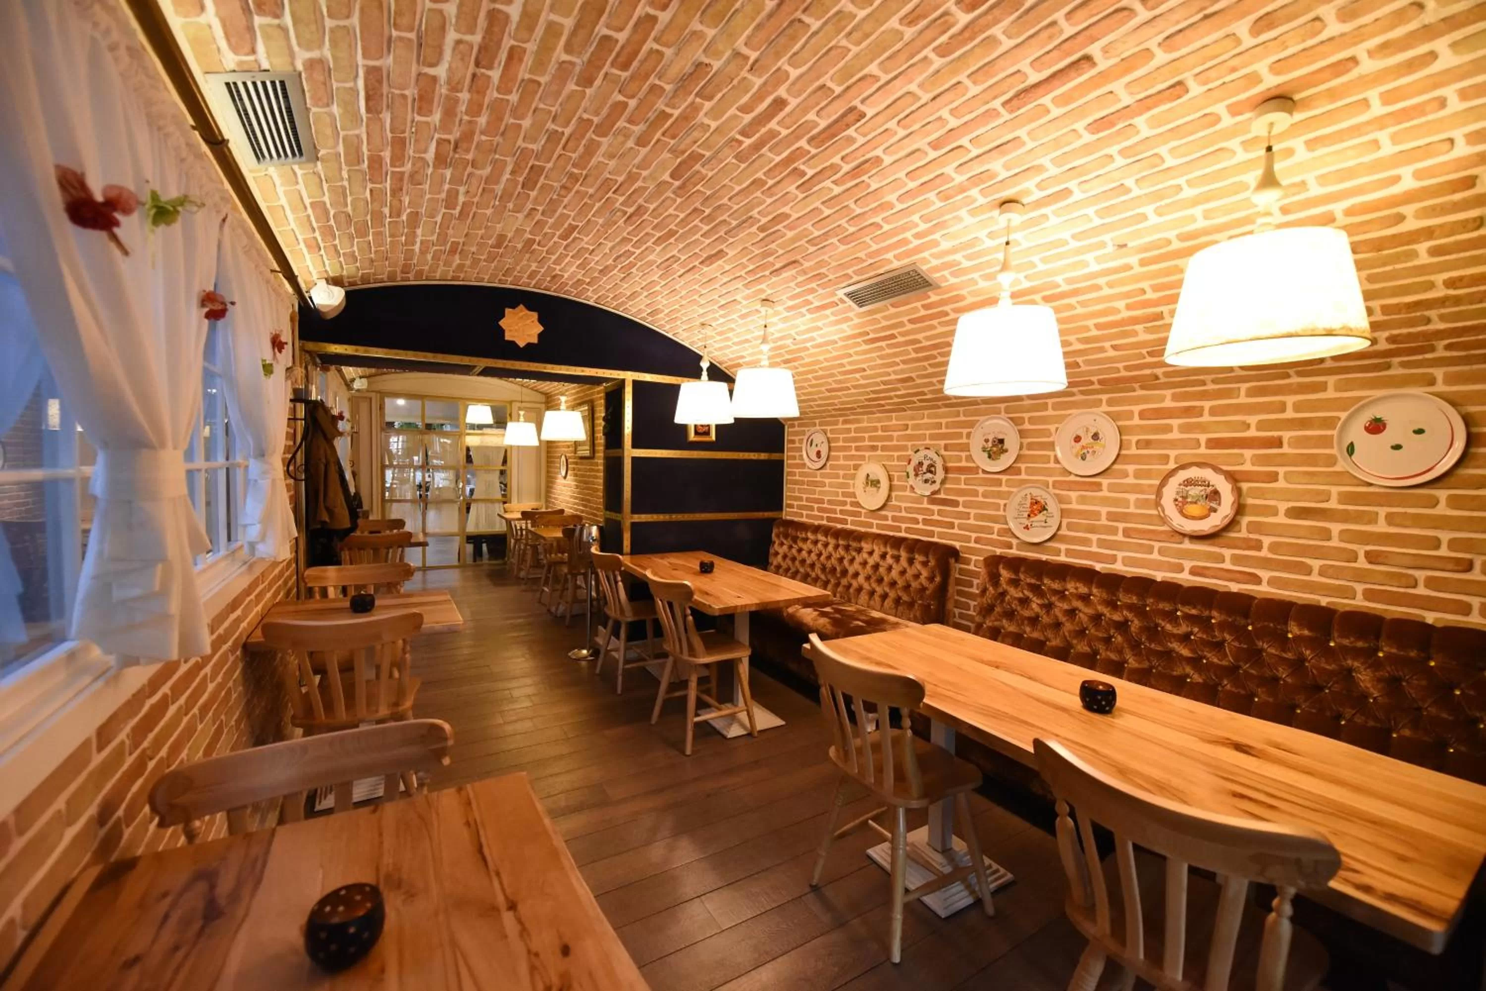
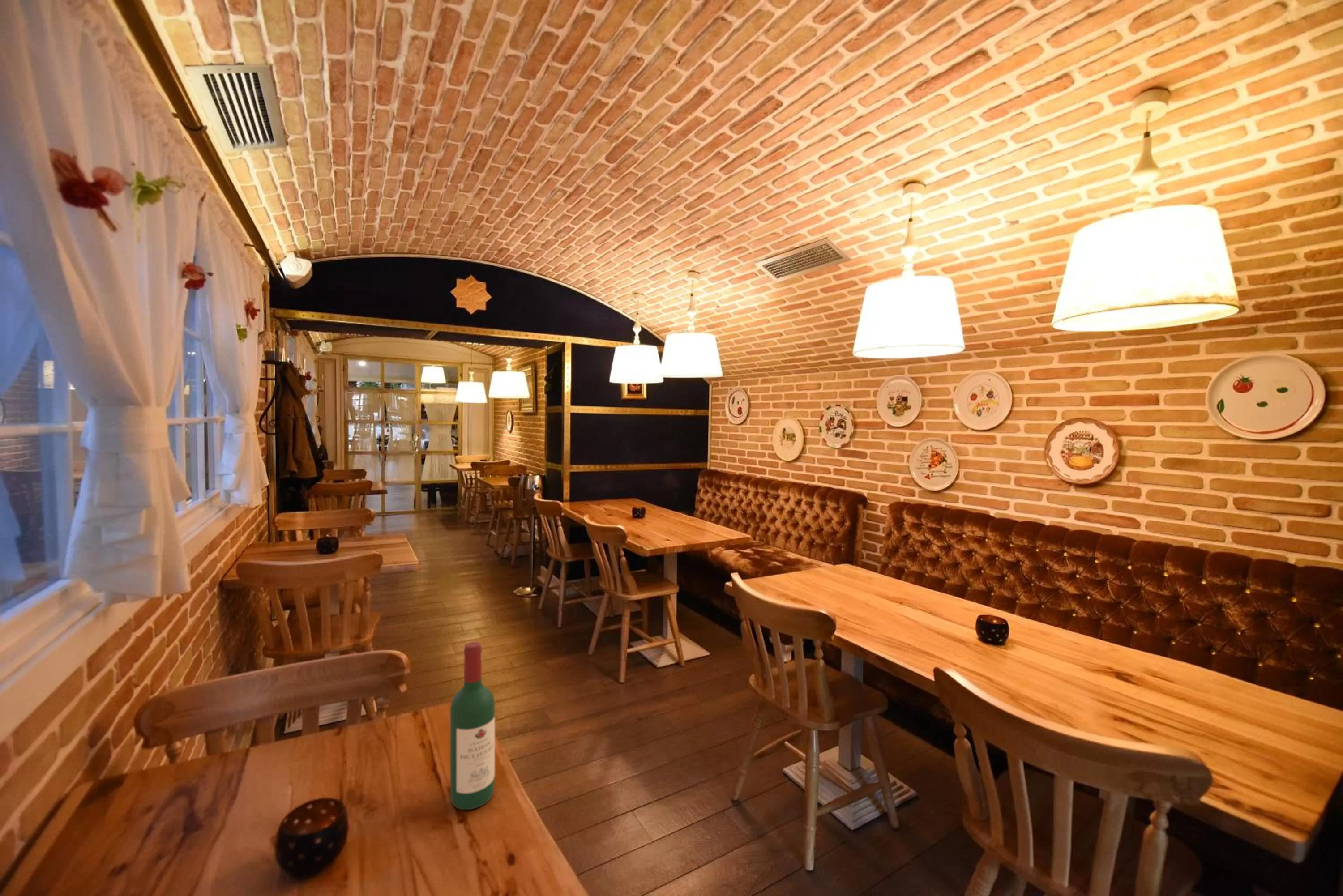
+ wine bottle (472, 721)
